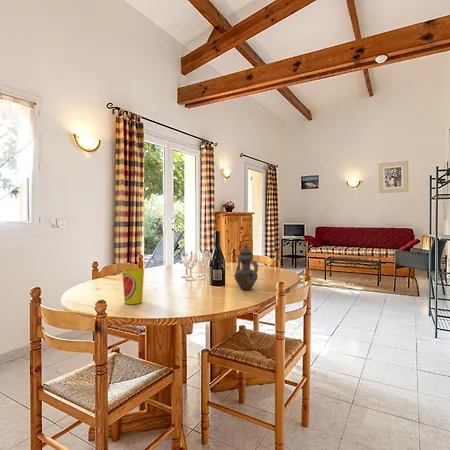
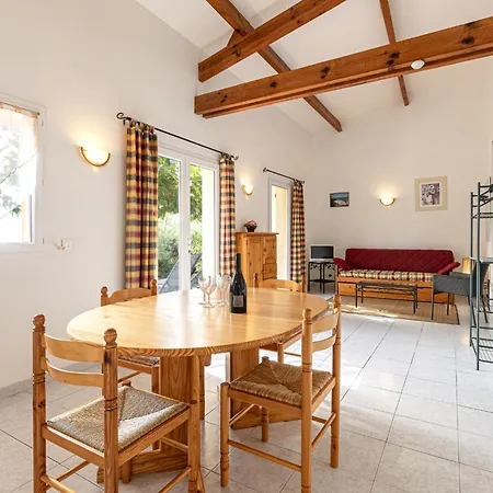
- teapot (246, 266)
- cup (133, 285)
